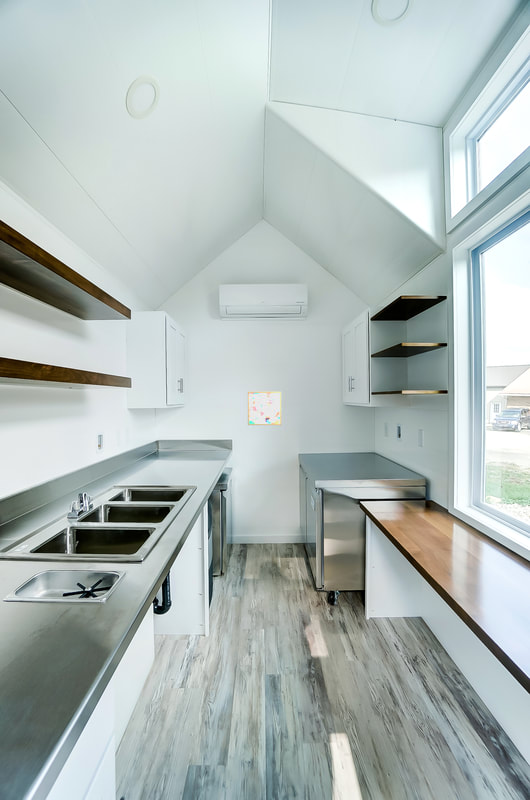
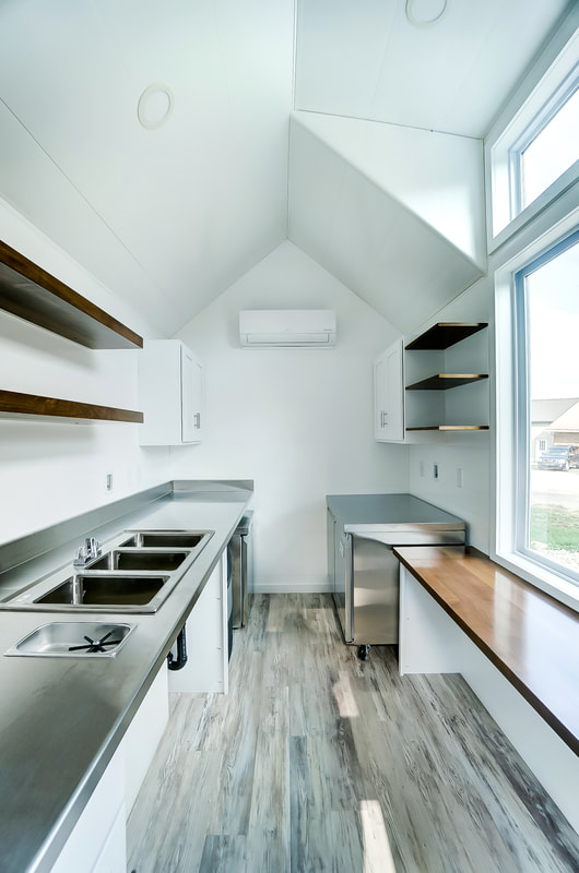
- wall art (264, 408)
